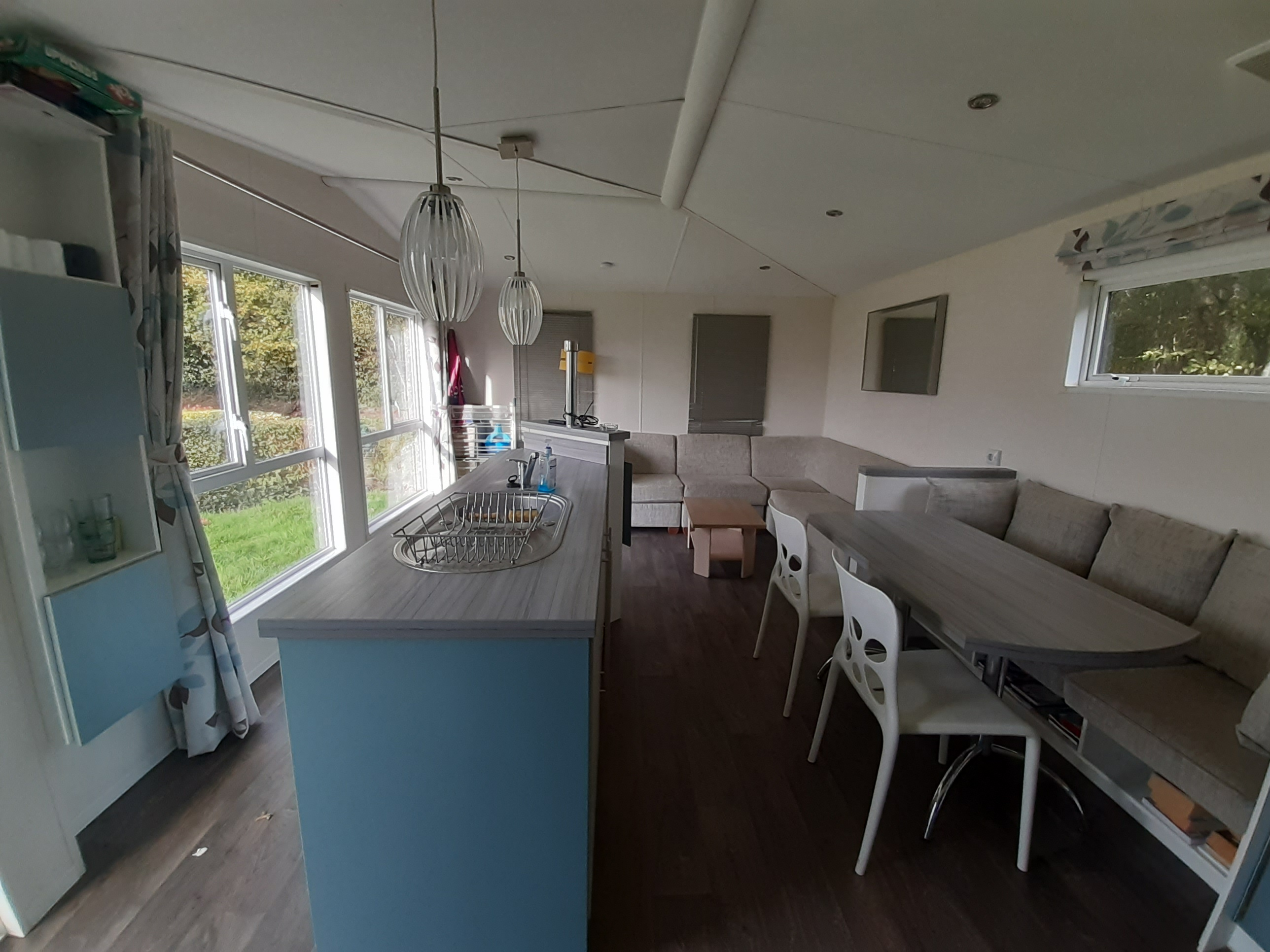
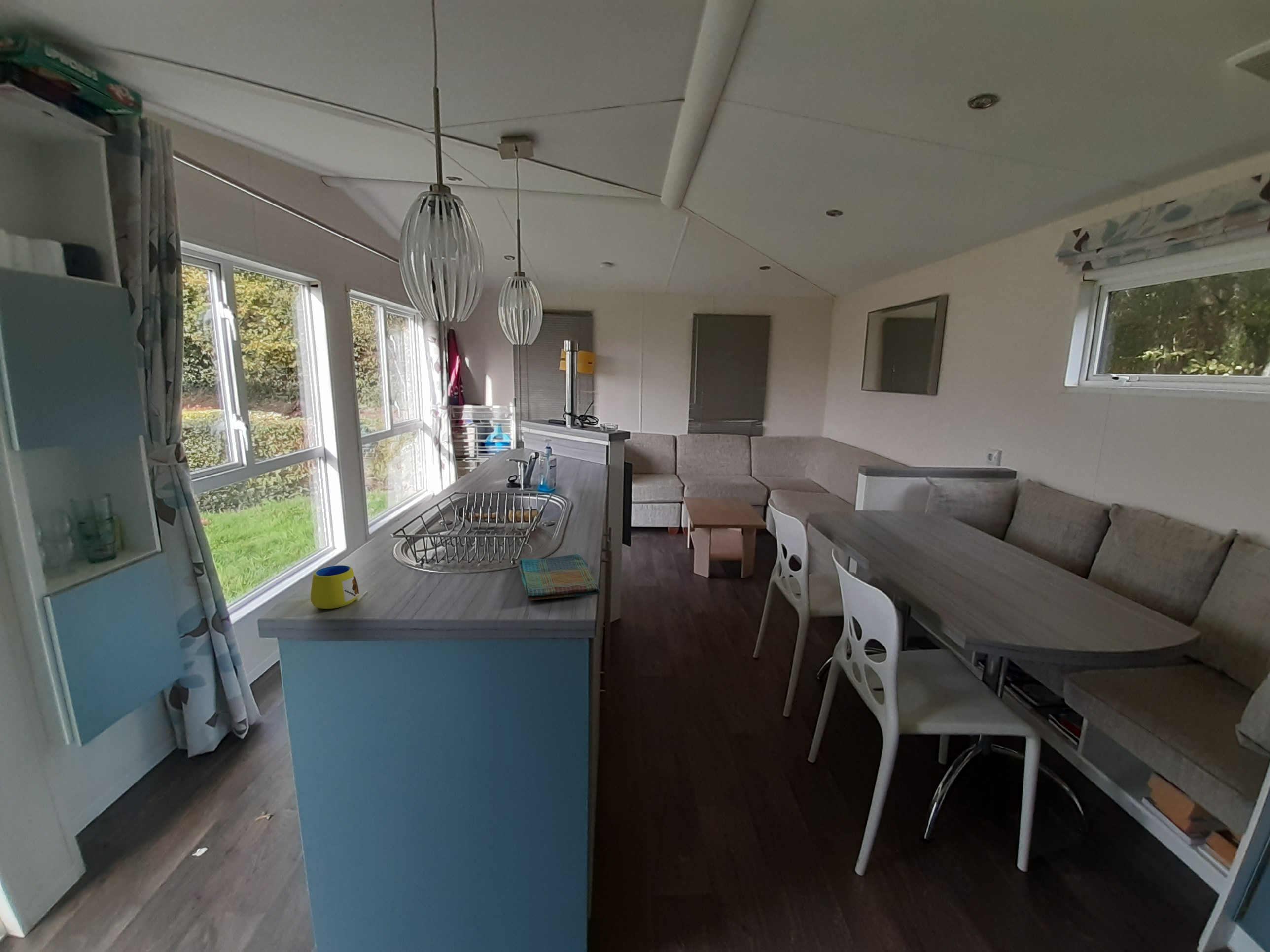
+ dish towel (557, 575)
+ mug (337, 584)
